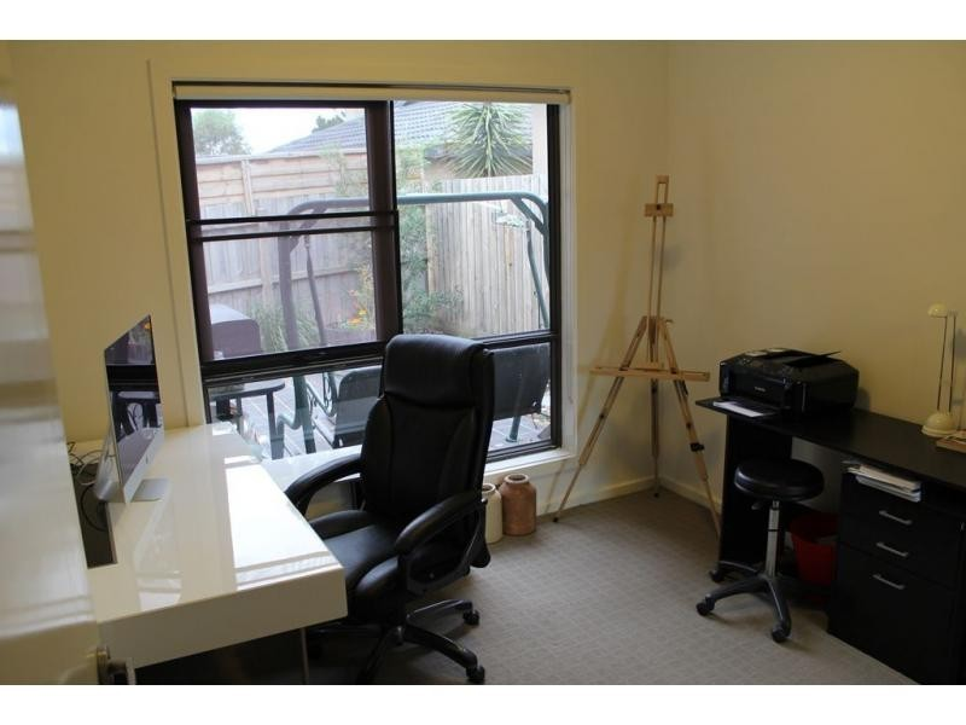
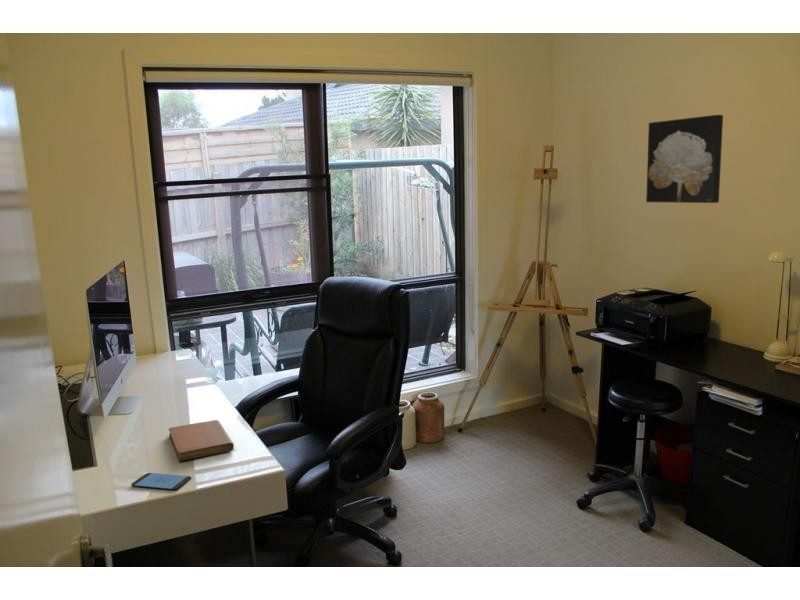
+ smartphone (161, 480)
+ wall art (682, 161)
+ notebook (200, 438)
